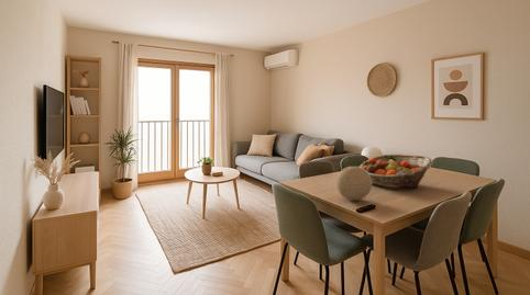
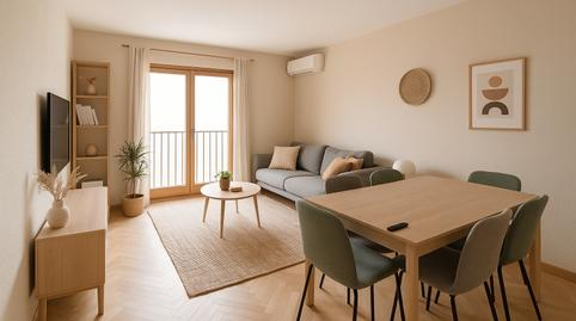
- decorative orb (353, 183)
- fruit basket (393, 169)
